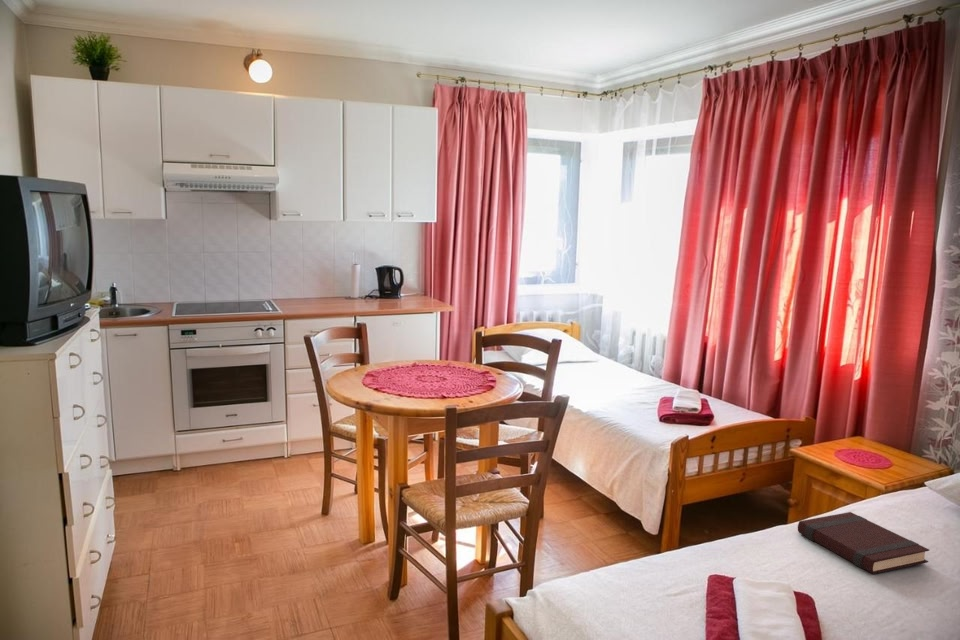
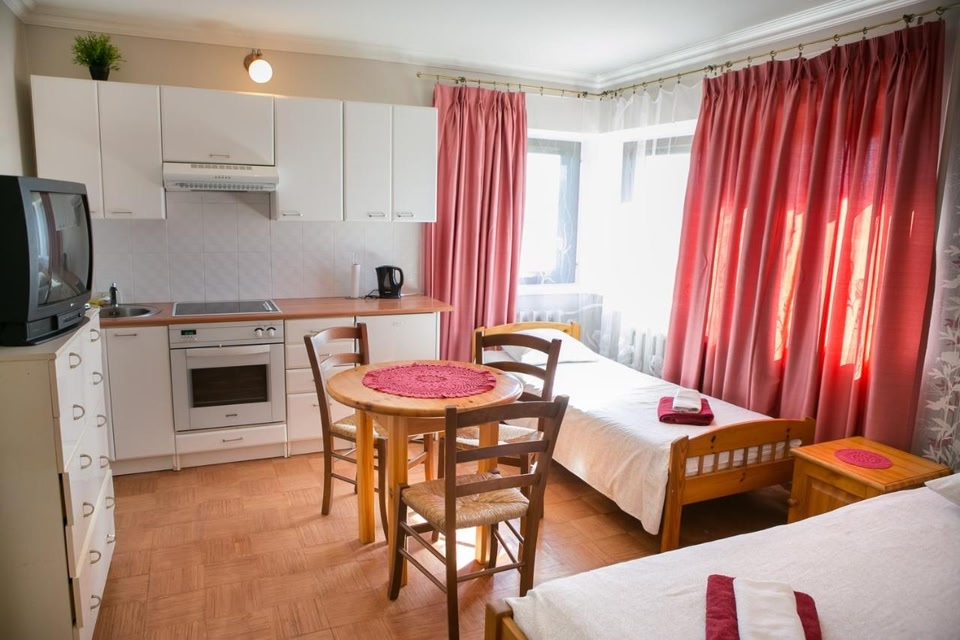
- book (859, 540)
